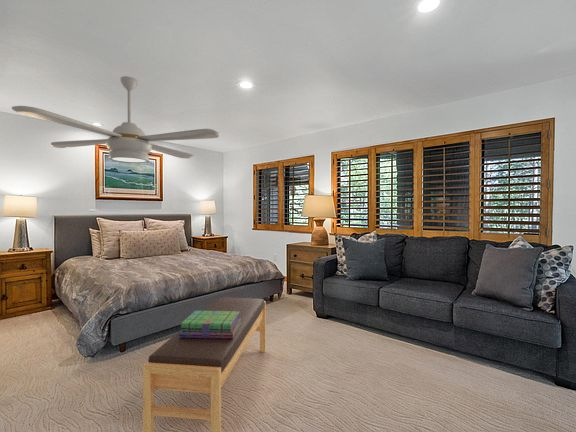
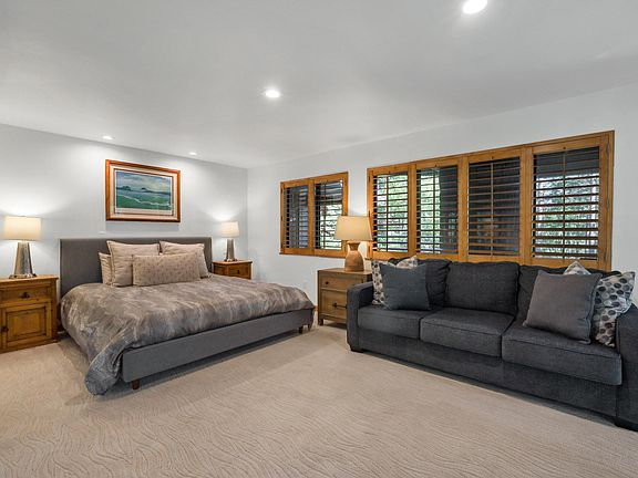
- ceiling fan (129, 120)
- bench (220, 353)
- stack of books (211, 323)
